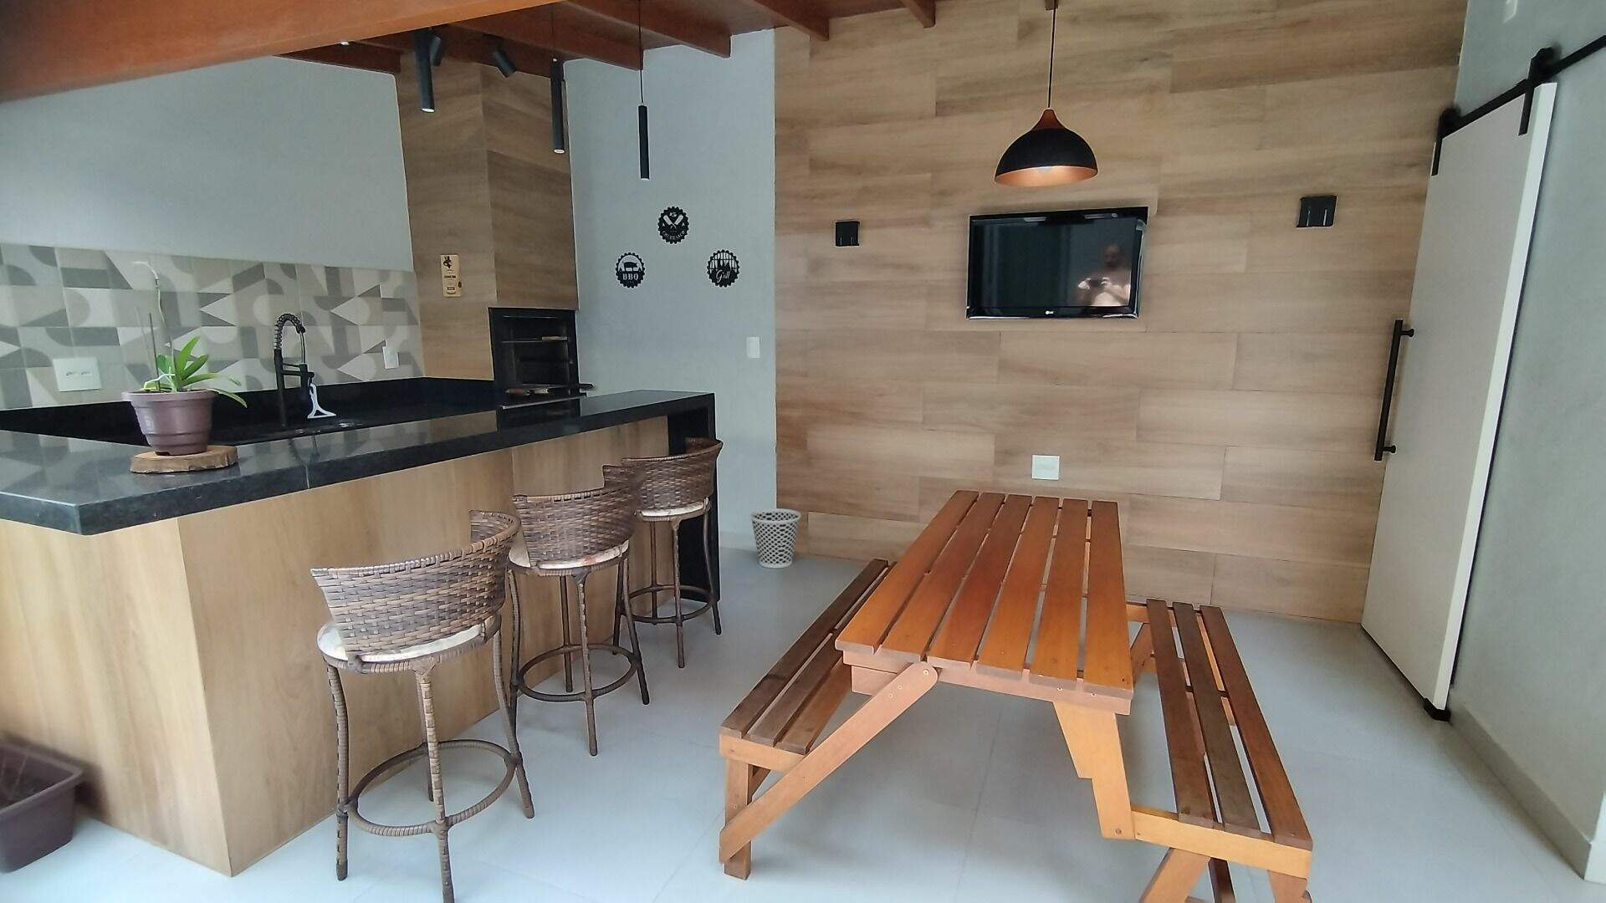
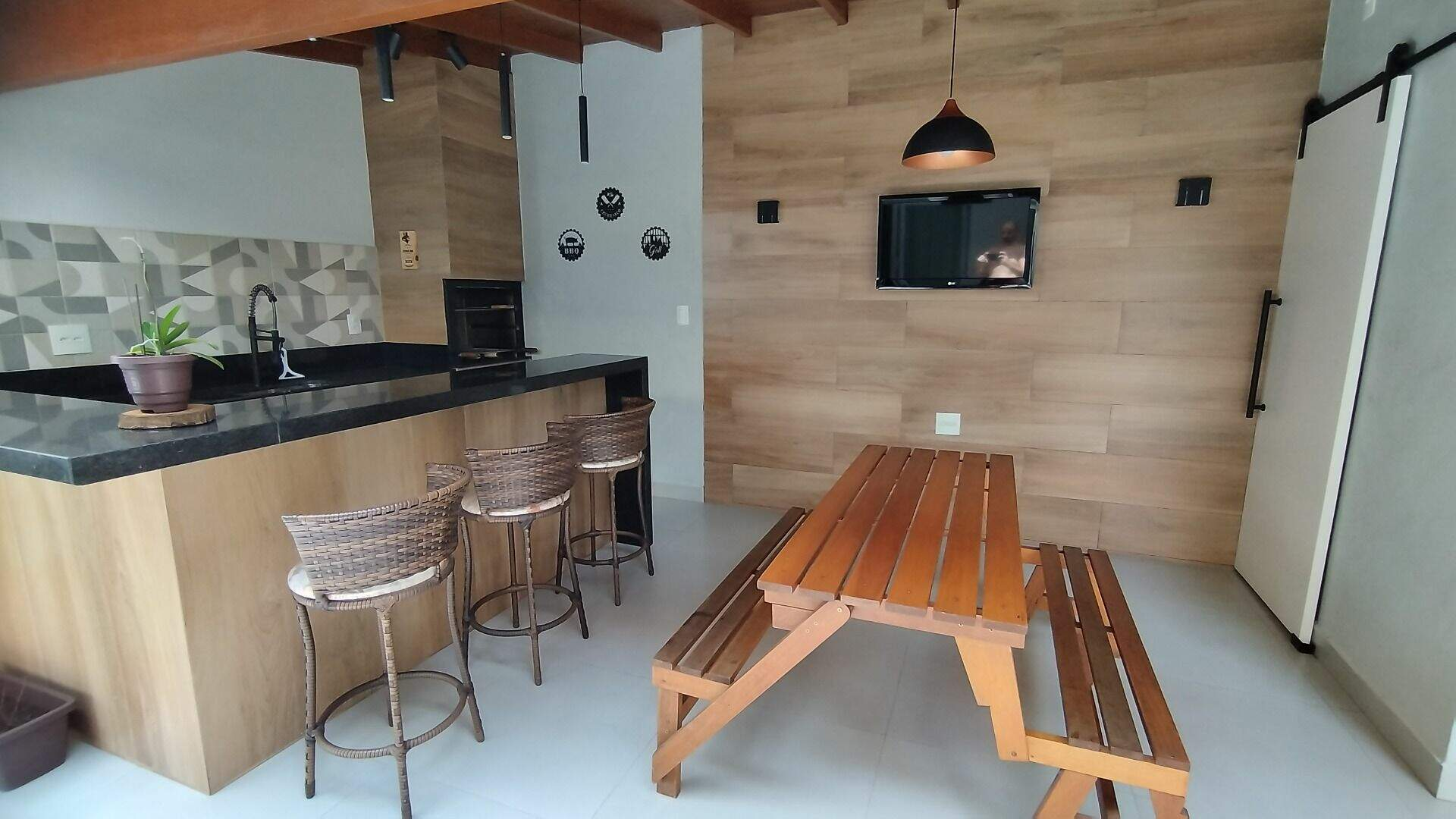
- wastebasket (775, 538)
